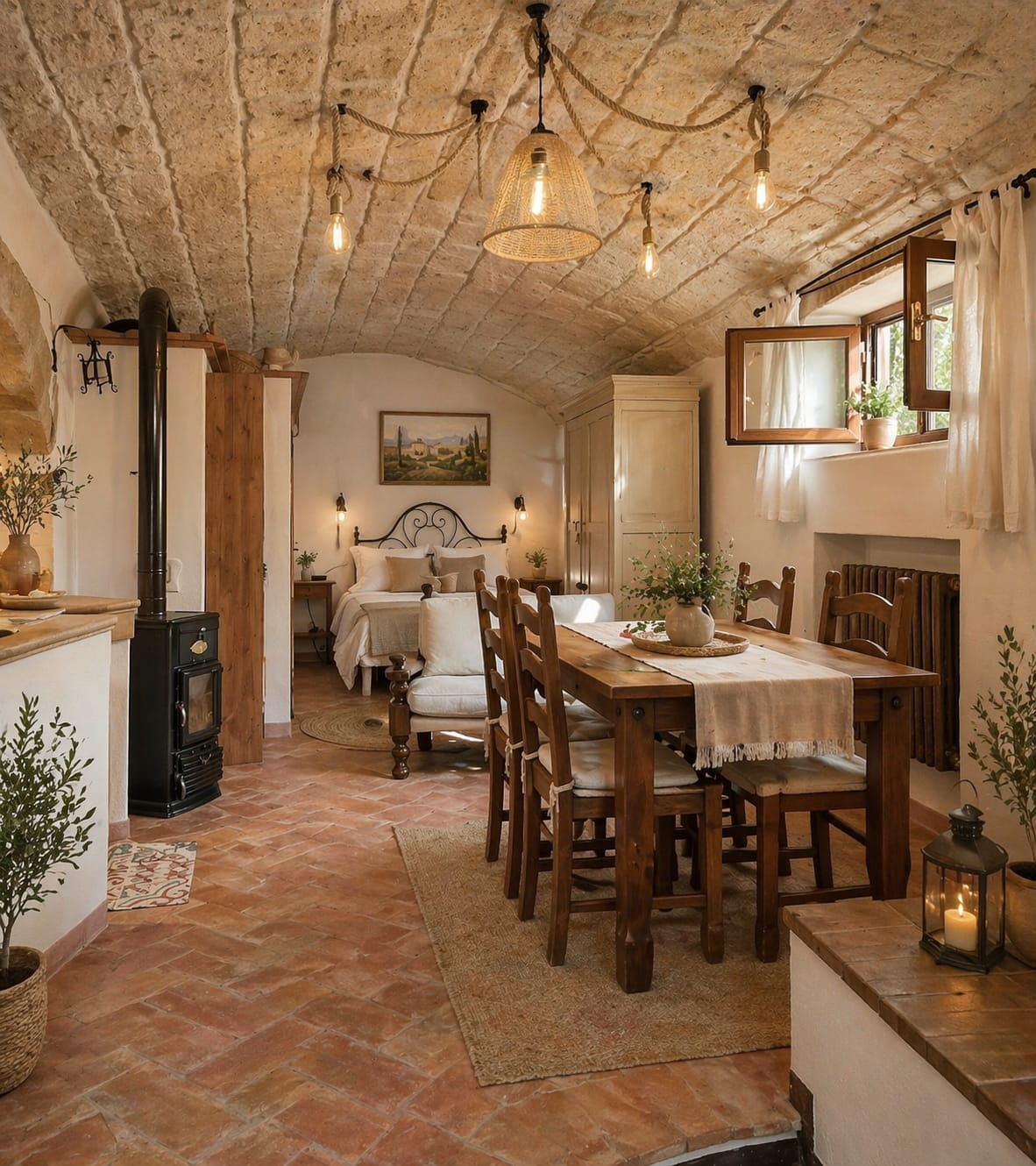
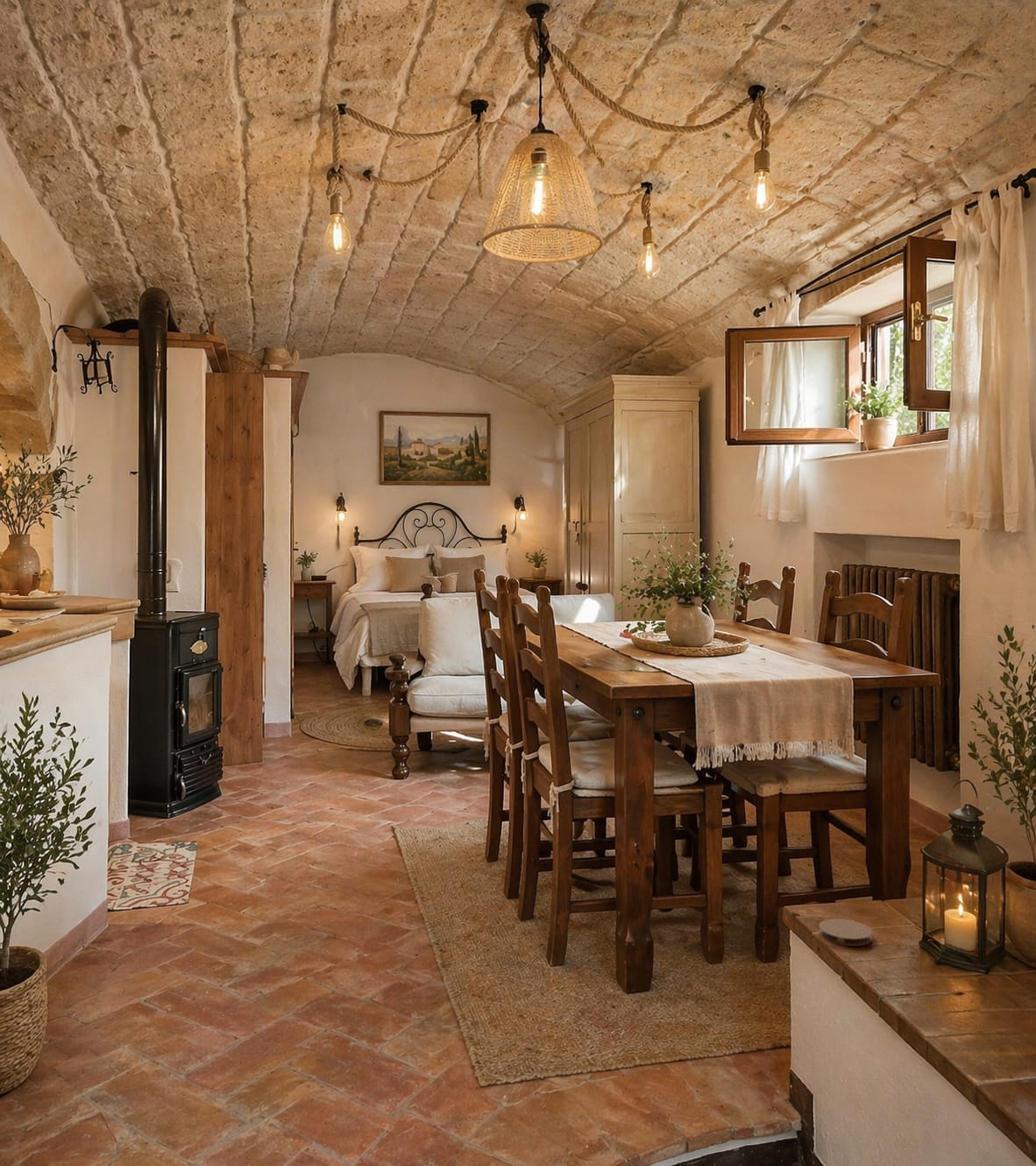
+ coaster (845, 932)
